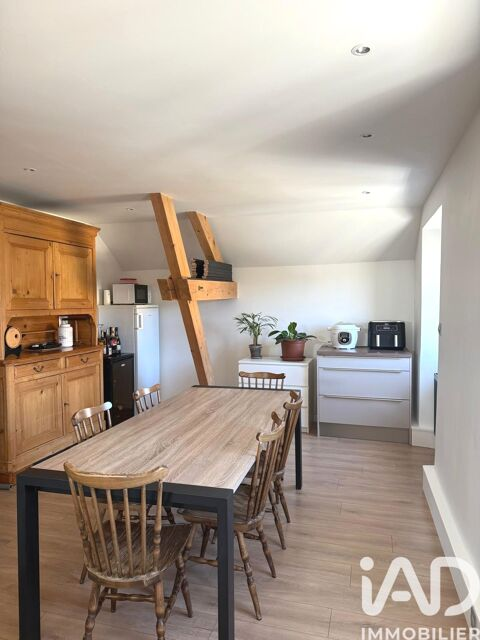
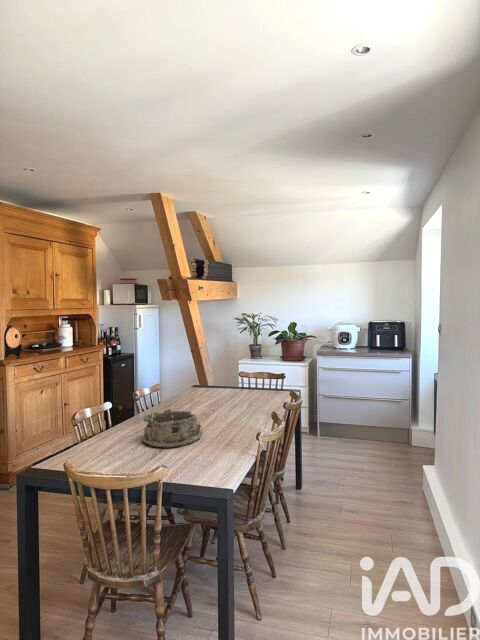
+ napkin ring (172, 425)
